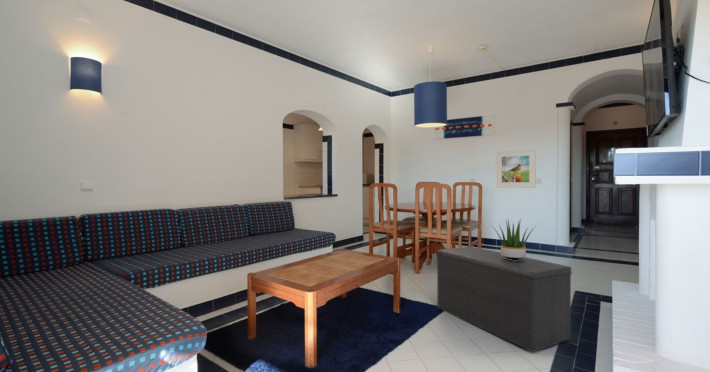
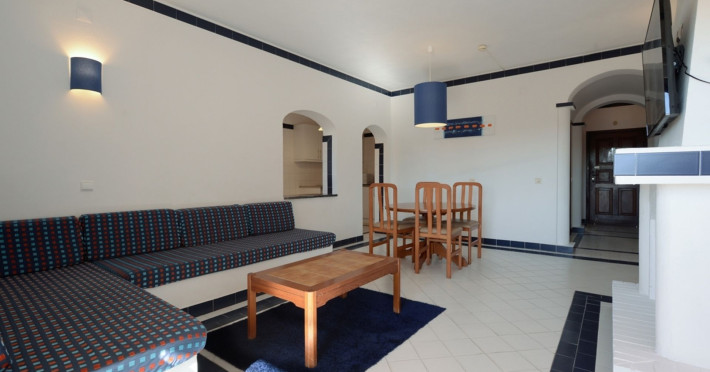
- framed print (515, 169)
- potted plant (513, 238)
- bench (496, 289)
